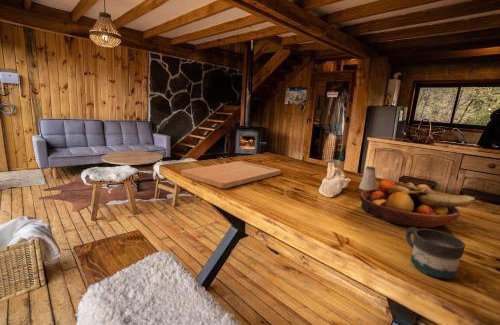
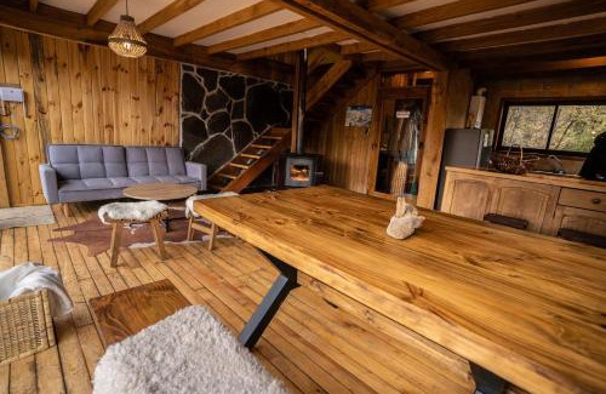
- cutting board (233, 172)
- mug (429, 251)
- saltshaker (369, 178)
- fruit bowl (407, 197)
